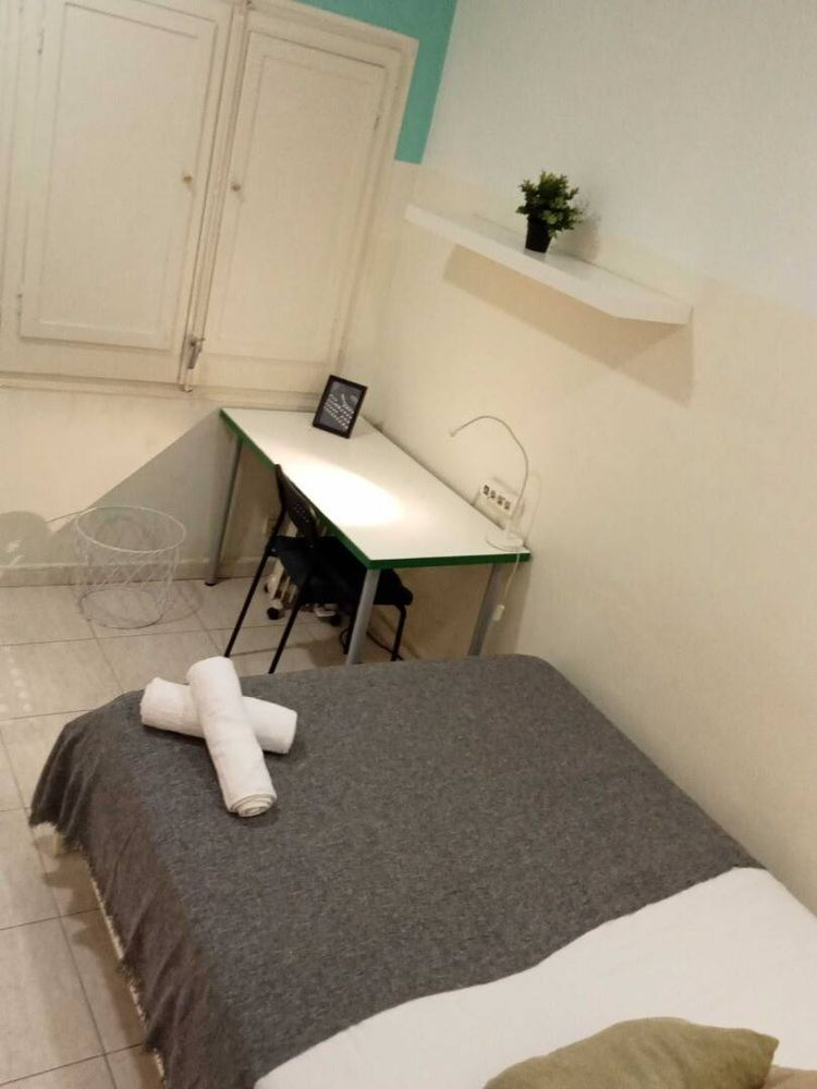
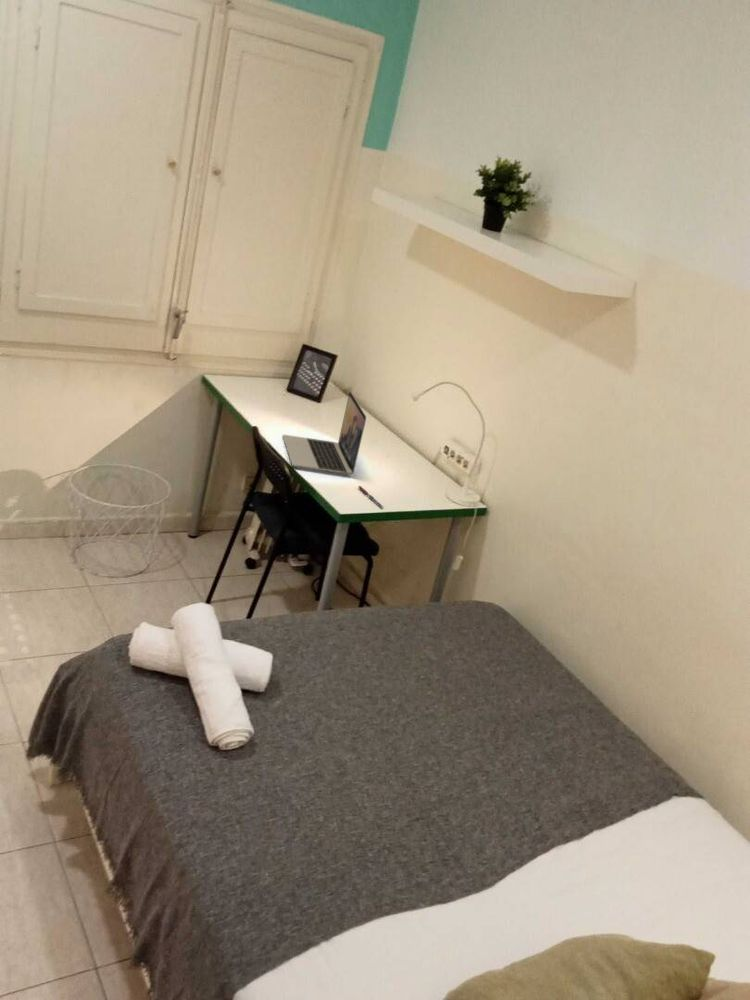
+ pen (371, 496)
+ laptop (322, 440)
